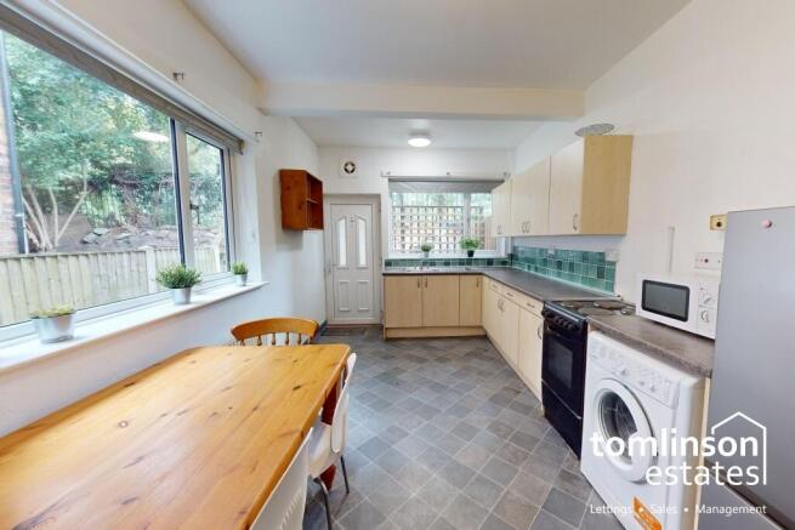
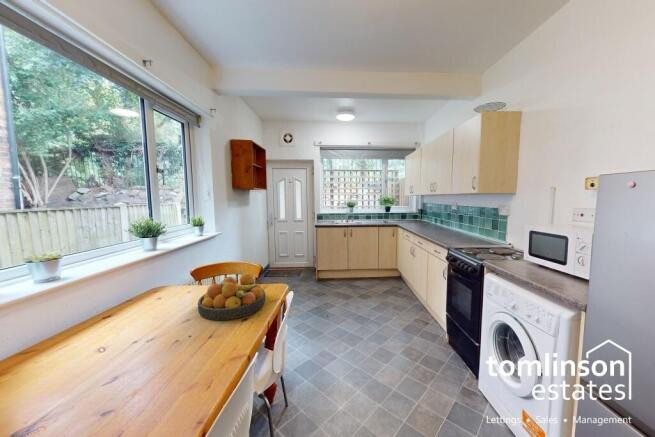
+ fruit bowl (232, 291)
